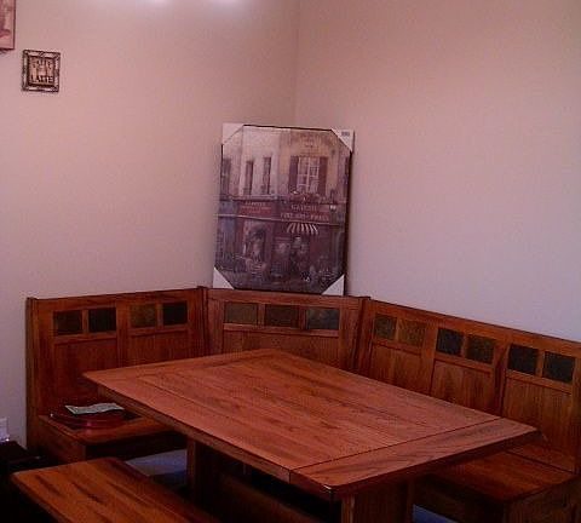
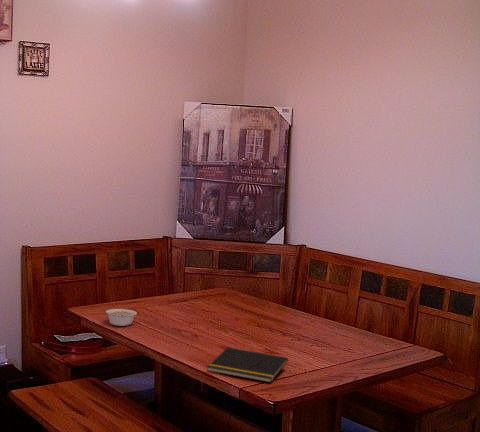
+ notepad (247, 364)
+ legume (121, 316)
